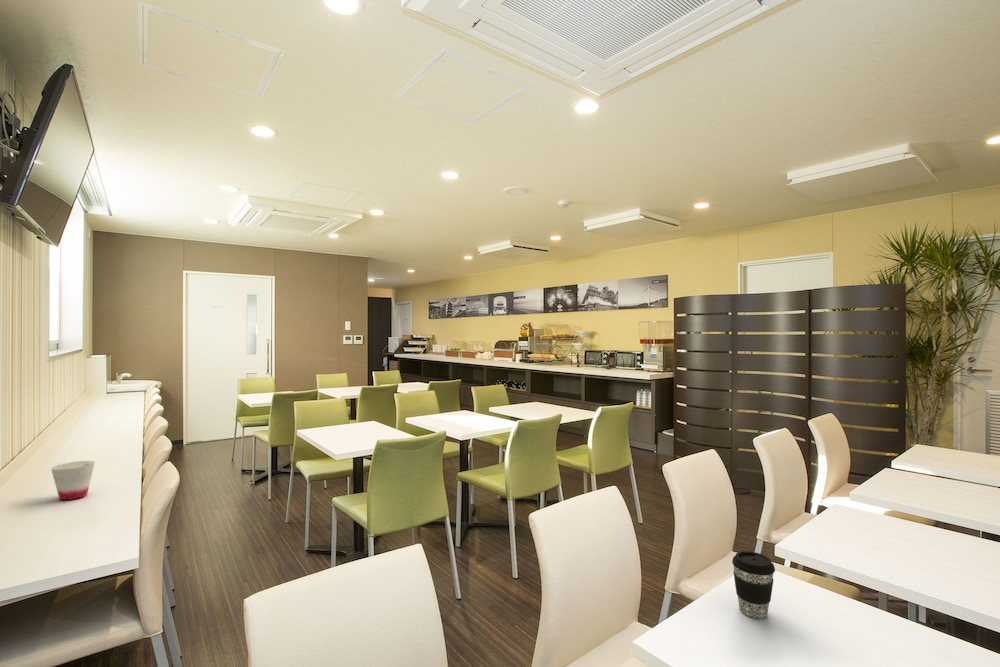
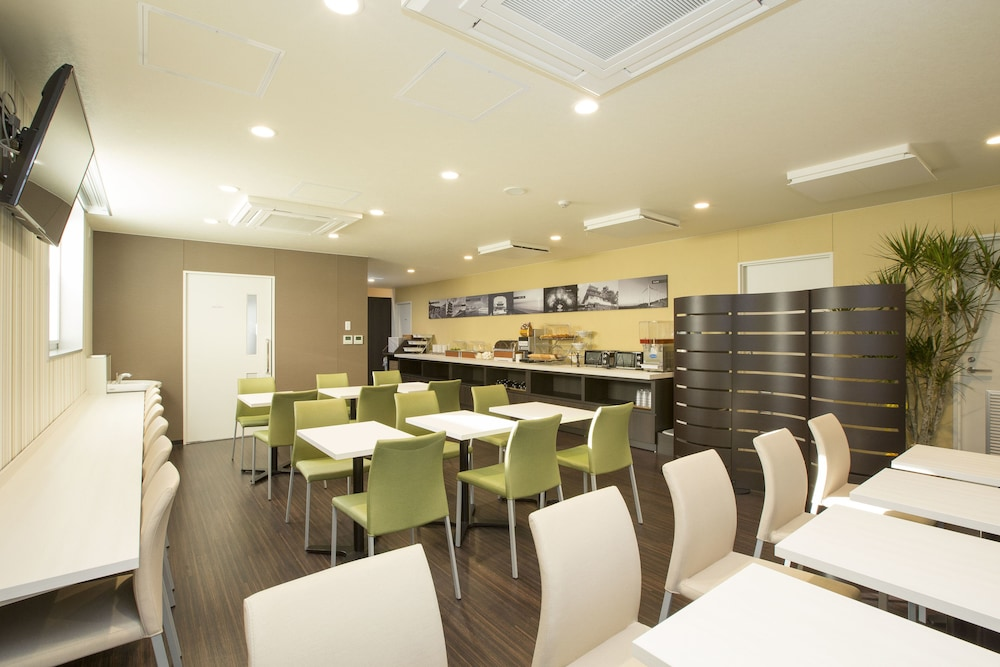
- cup (73, 481)
- coffee cup (753, 584)
